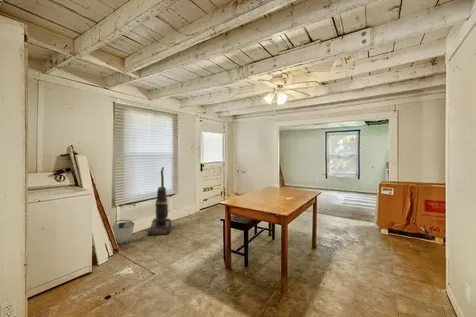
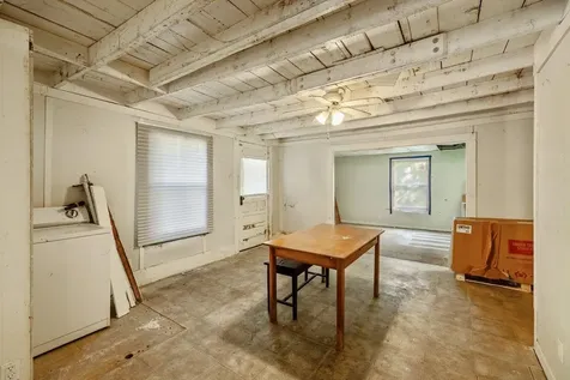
- bucket (123, 231)
- vacuum cleaner (160, 199)
